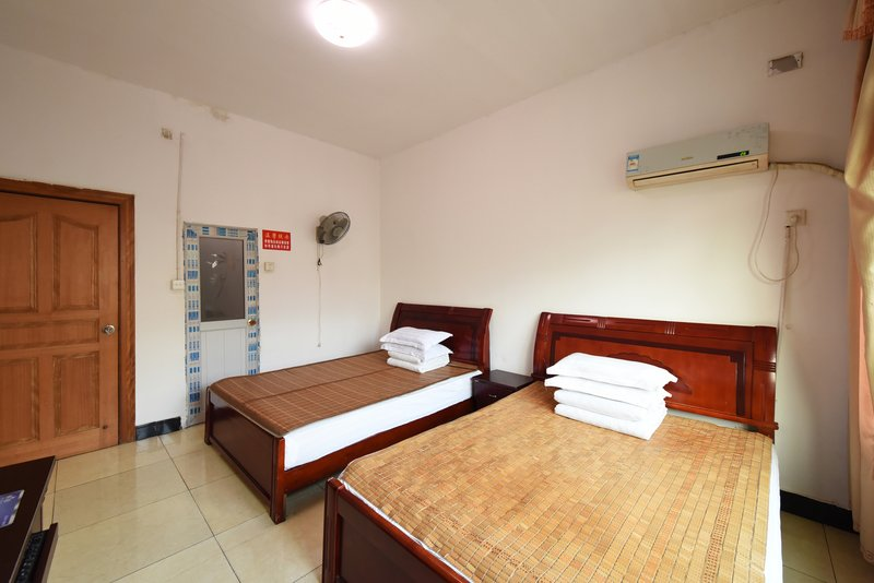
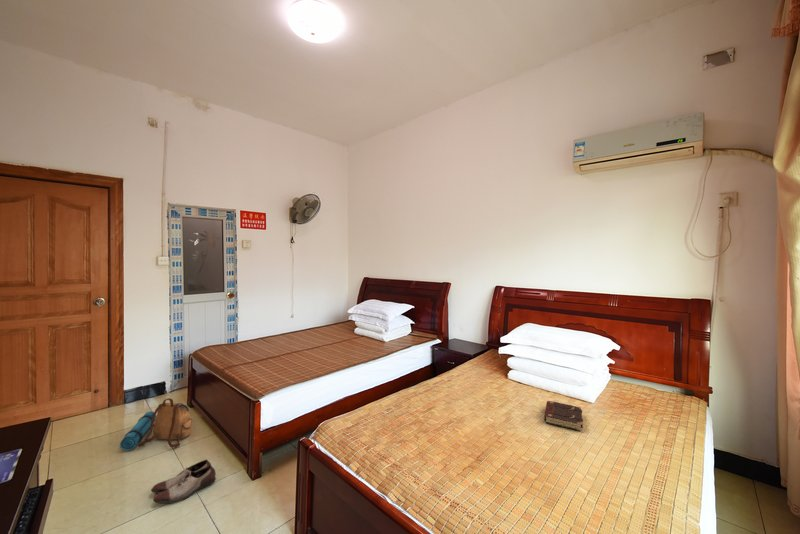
+ book (563, 414)
+ shoe (184, 479)
+ backpack (154, 417)
